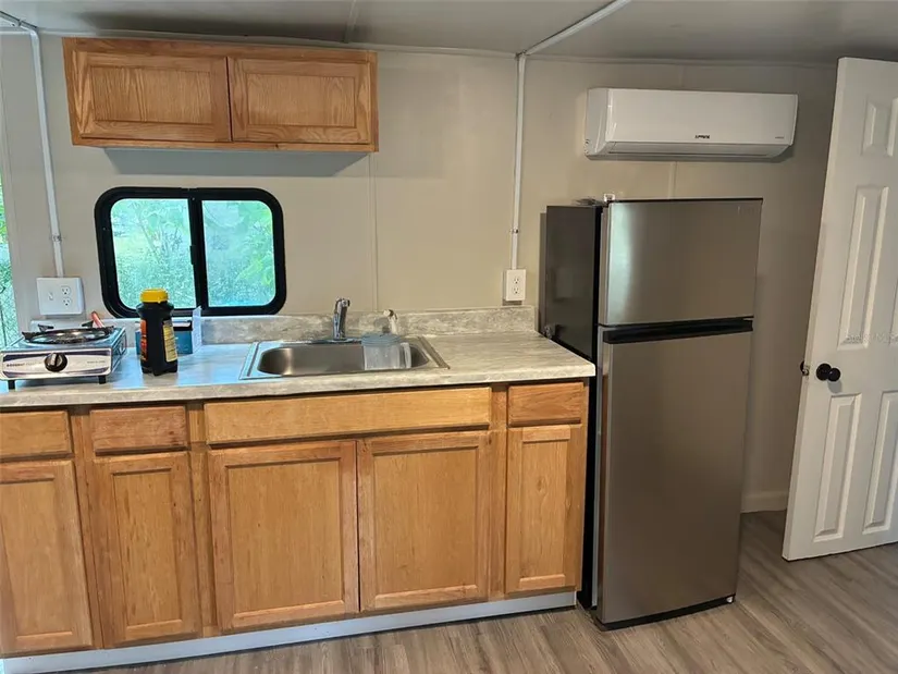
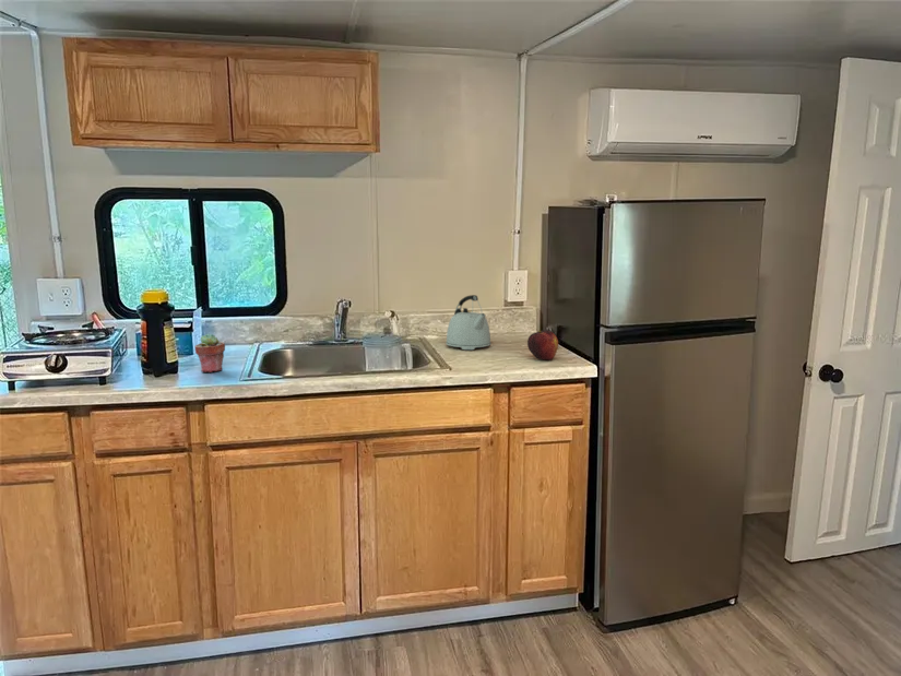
+ kettle (469, 320)
+ fruit (542, 344)
+ potted succulent (210, 352)
